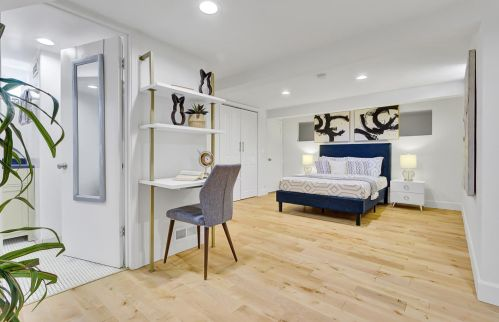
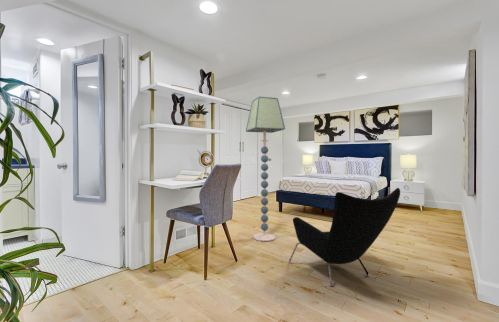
+ floor lamp (264, 168)
+ armchair (340, 230)
